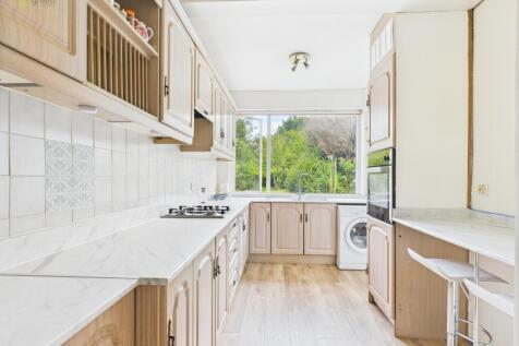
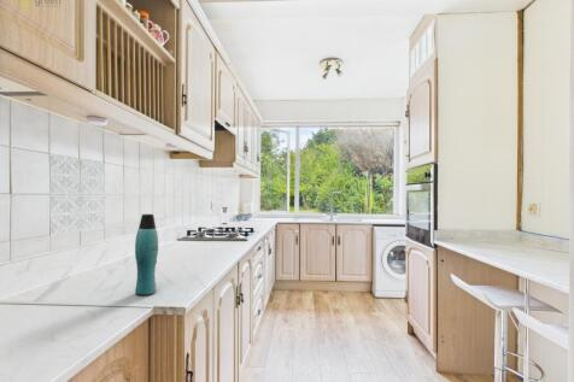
+ bottle (146, 253)
